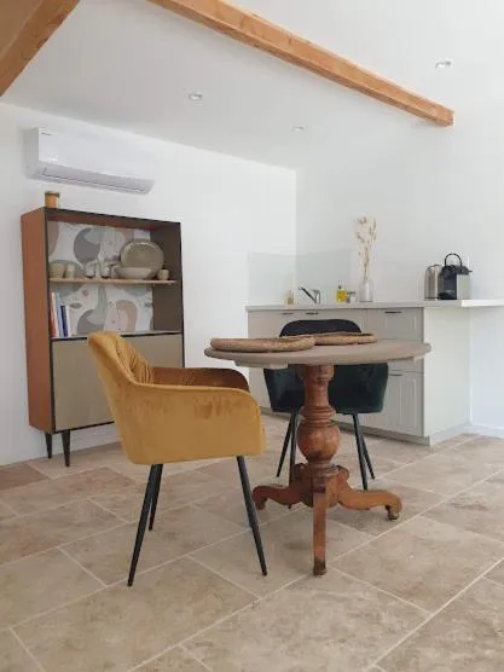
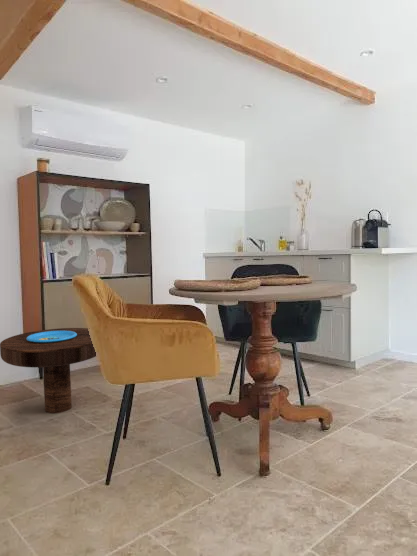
+ side table (56, 371)
